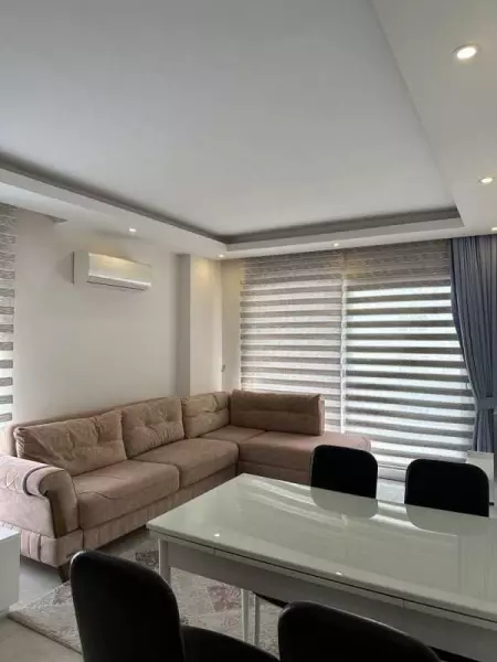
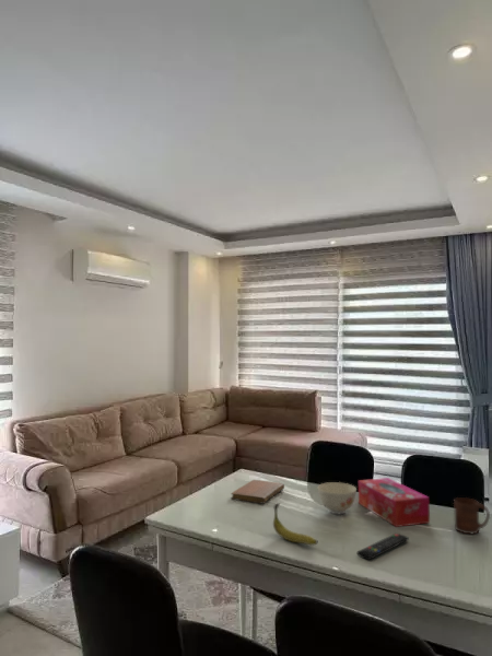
+ cup (470, 515)
+ notebook (258, 490)
+ bowl (337, 500)
+ tissue box (391, 500)
+ remote control (384, 546)
+ banana (290, 530)
